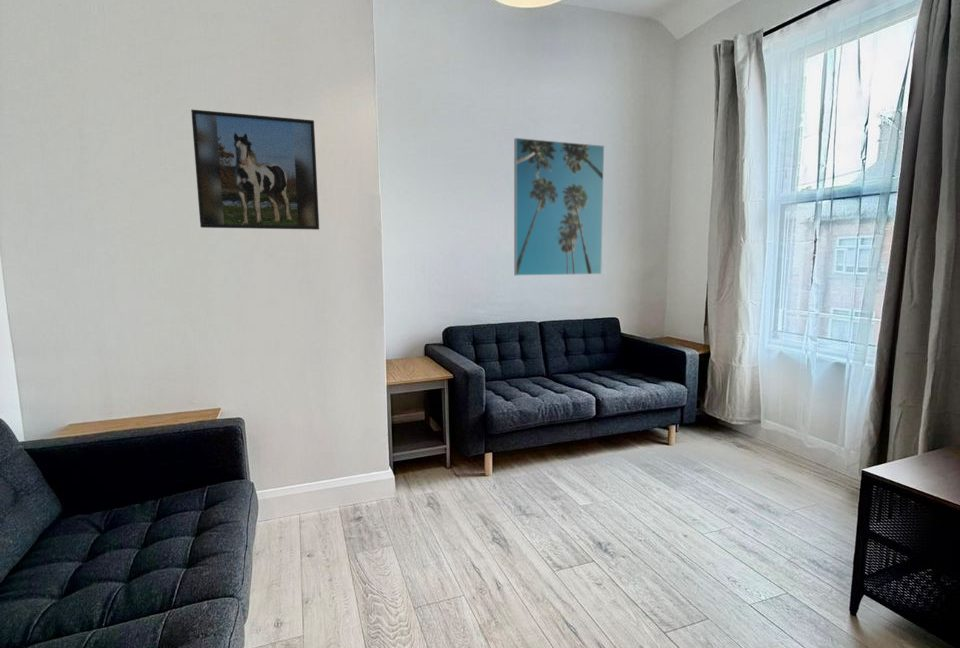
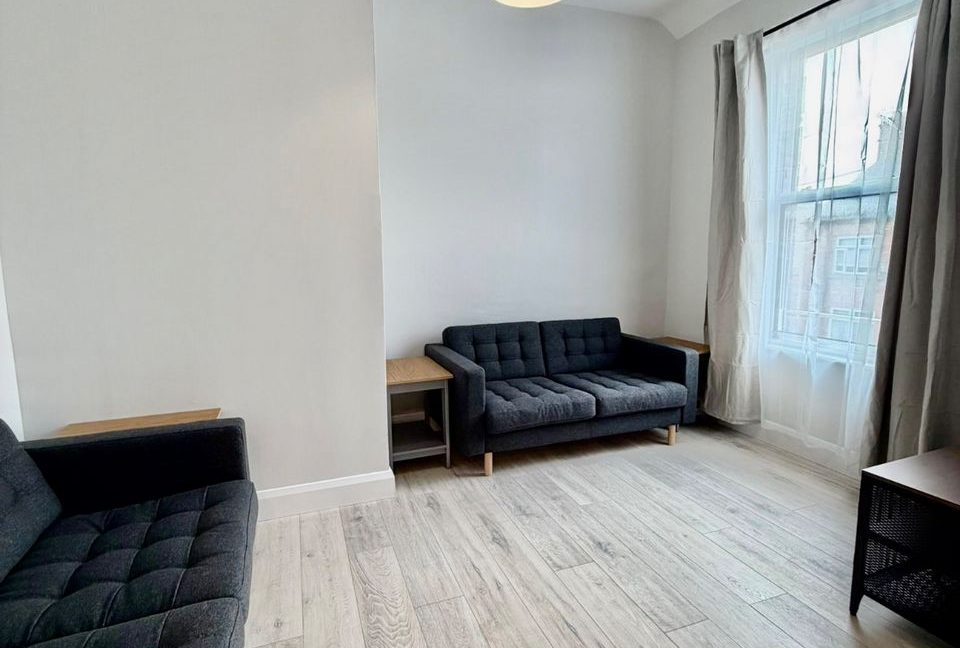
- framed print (559, 209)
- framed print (258, 172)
